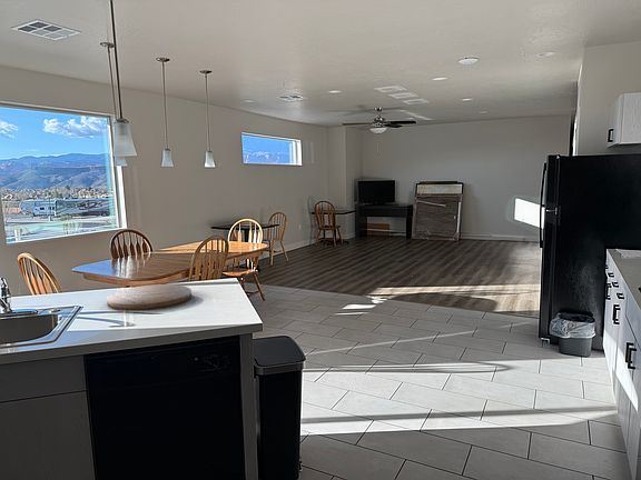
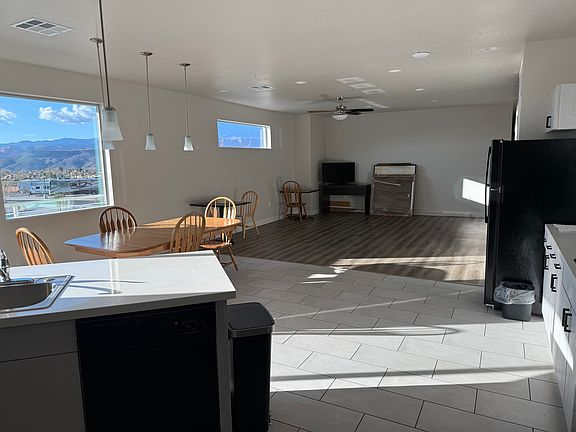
- cutting board (150, 297)
